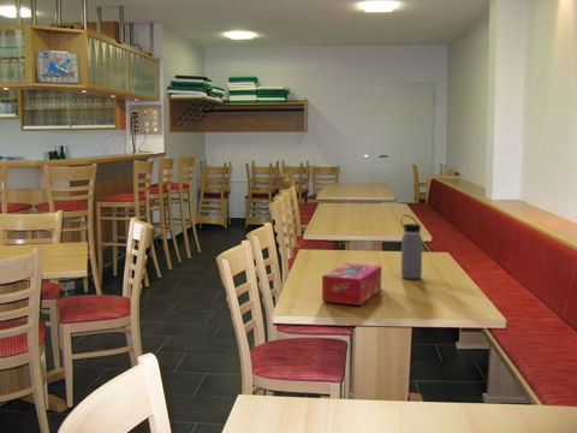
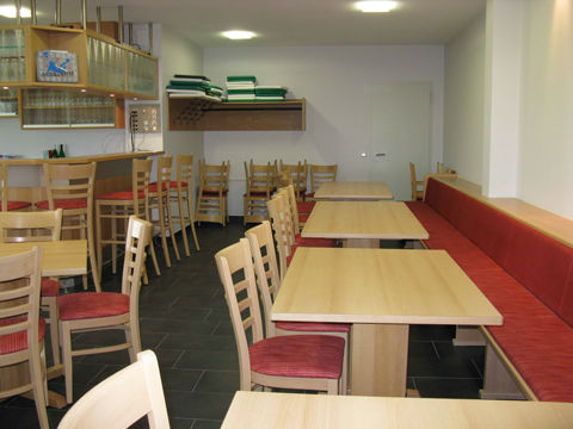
- tissue box (352, 283)
- water bottle (411, 245)
